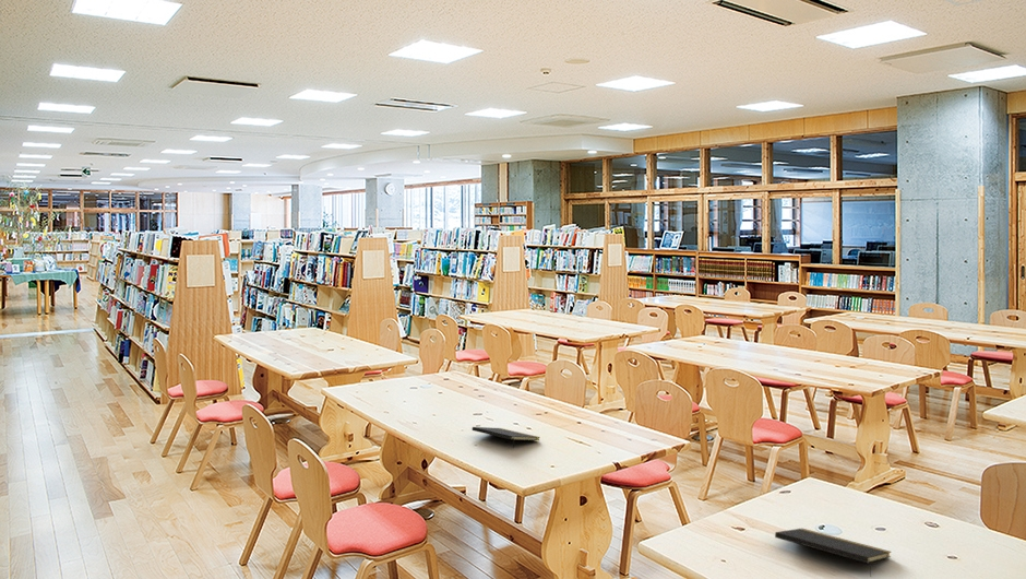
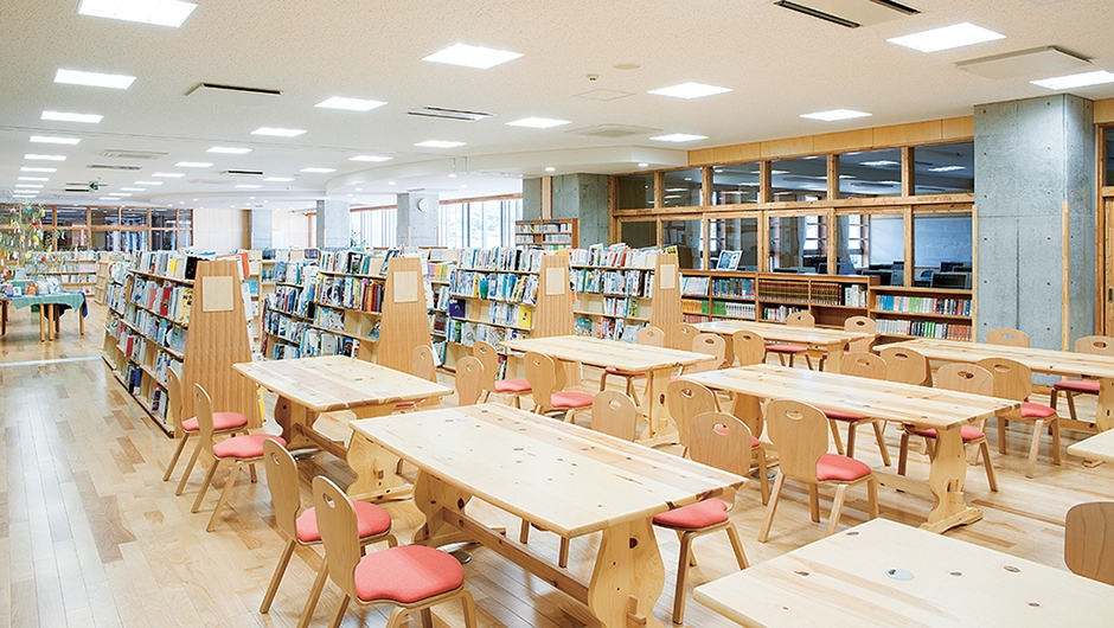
- notepad (832, 544)
- notepad (505, 434)
